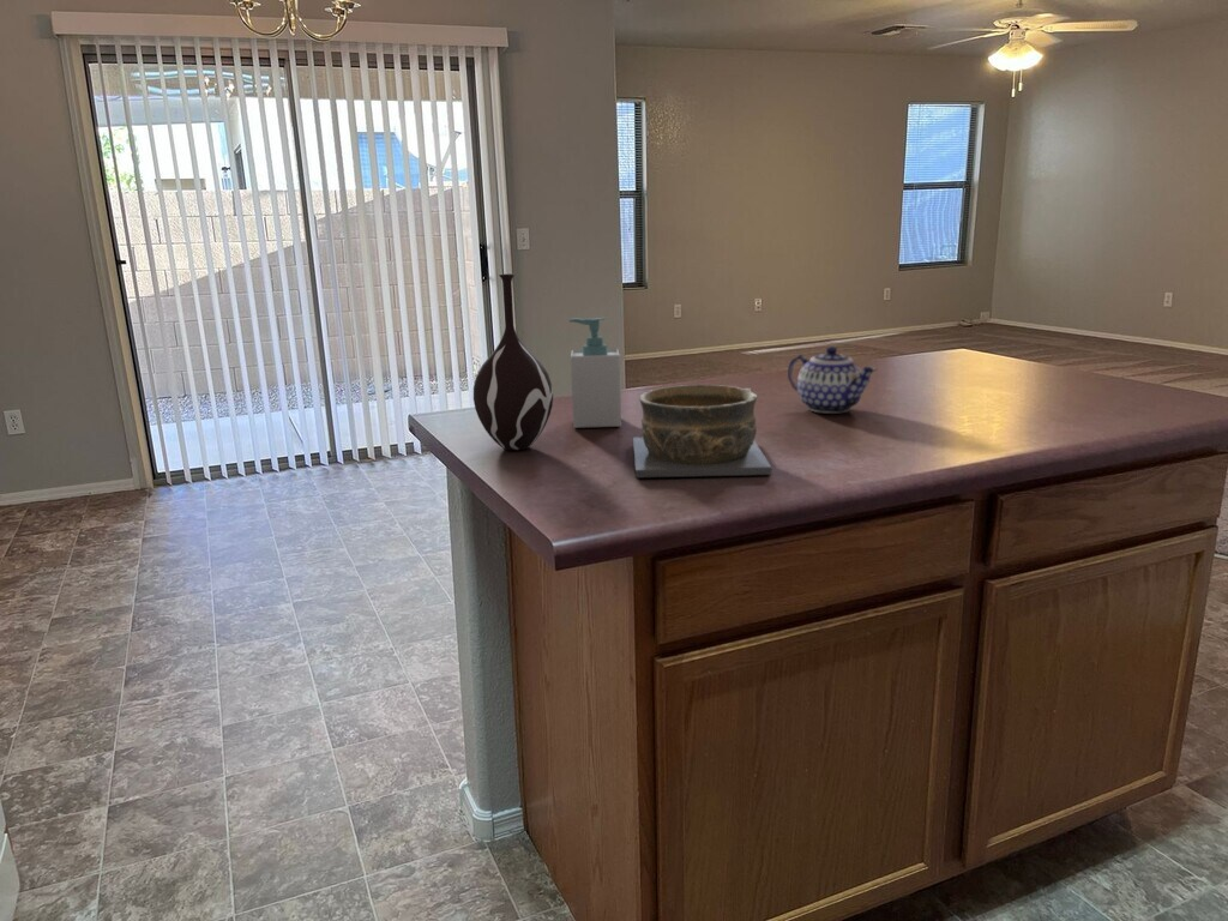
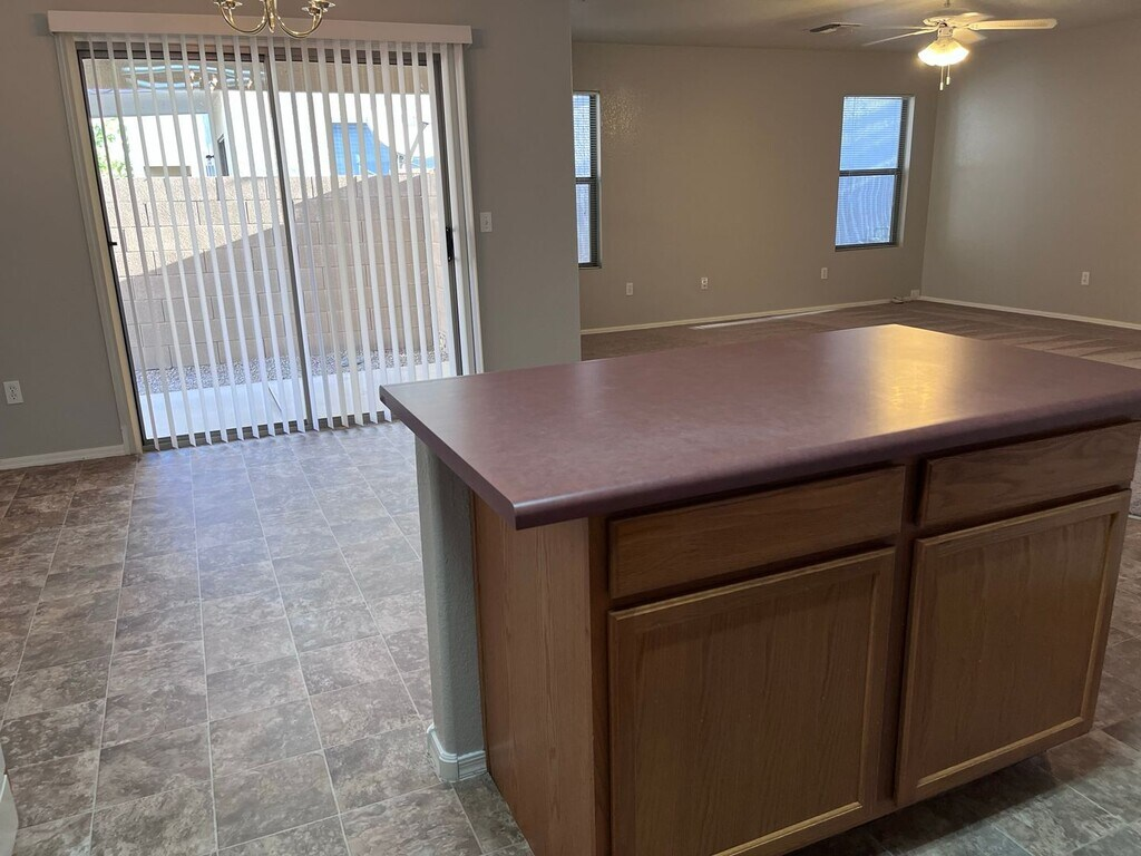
- teapot (830, 378)
- soap bottle (595, 371)
- vase (511, 362)
- bowl (697, 426)
